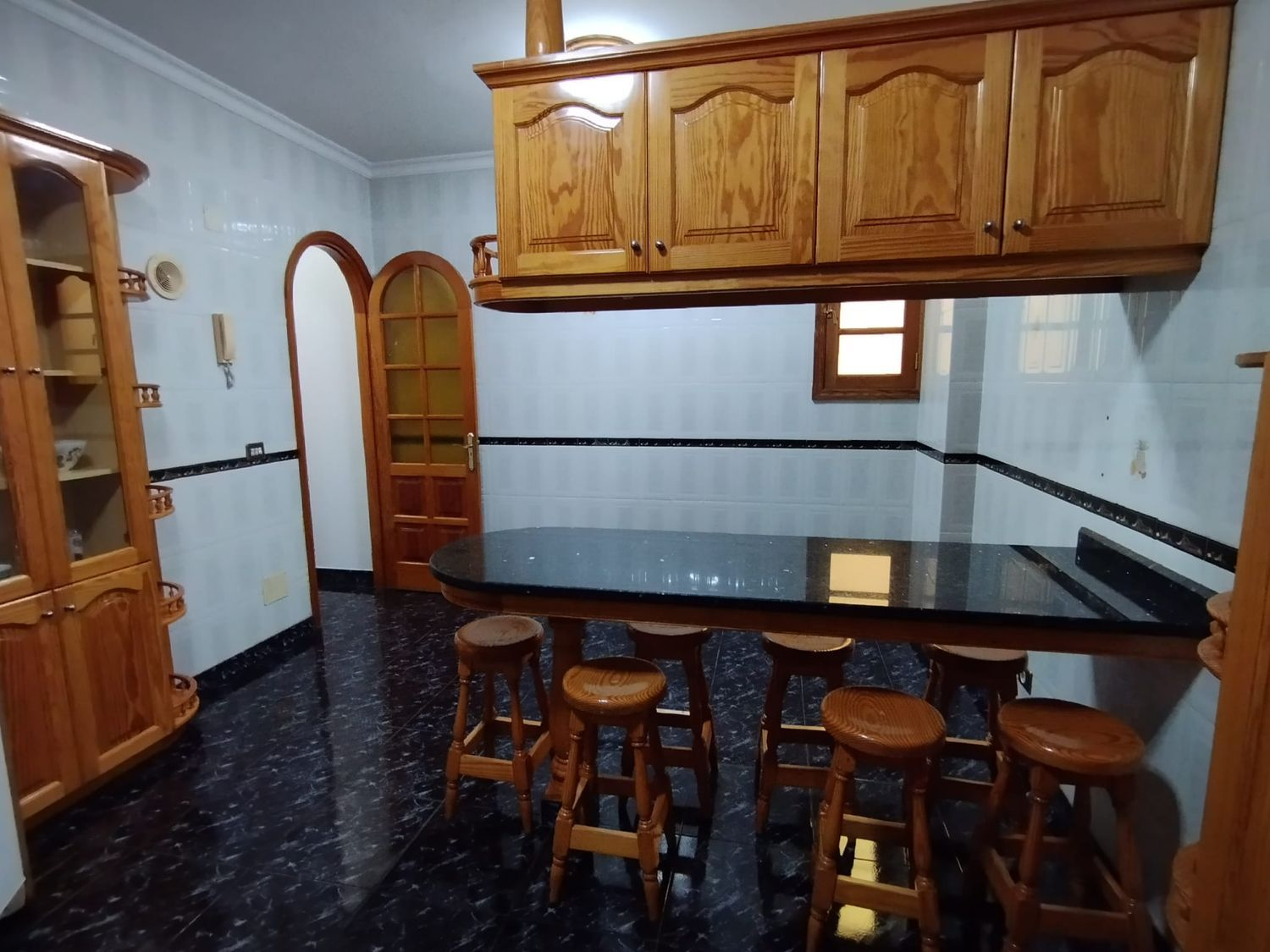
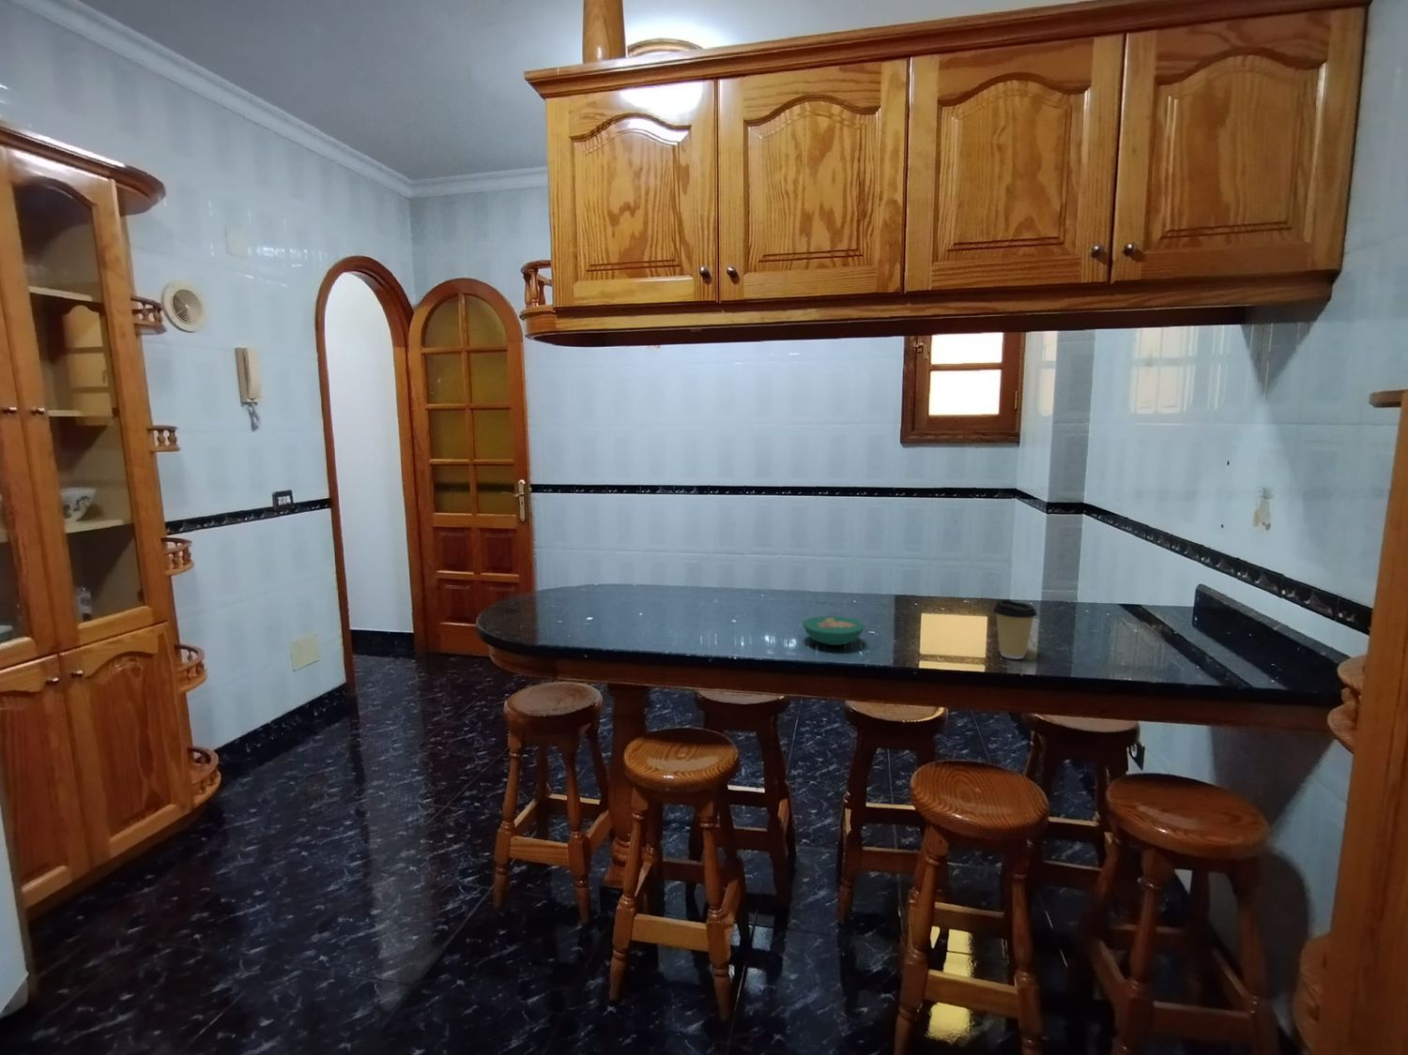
+ coffee cup (1013, 629)
+ bowl (833, 632)
